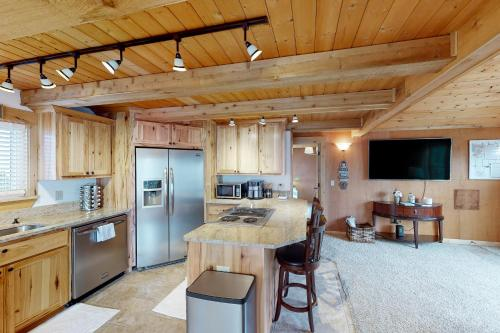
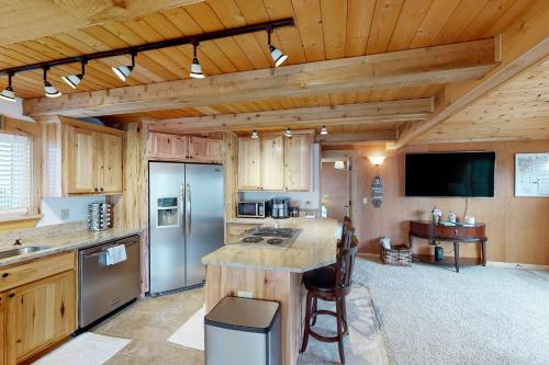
- wall art (466, 199)
